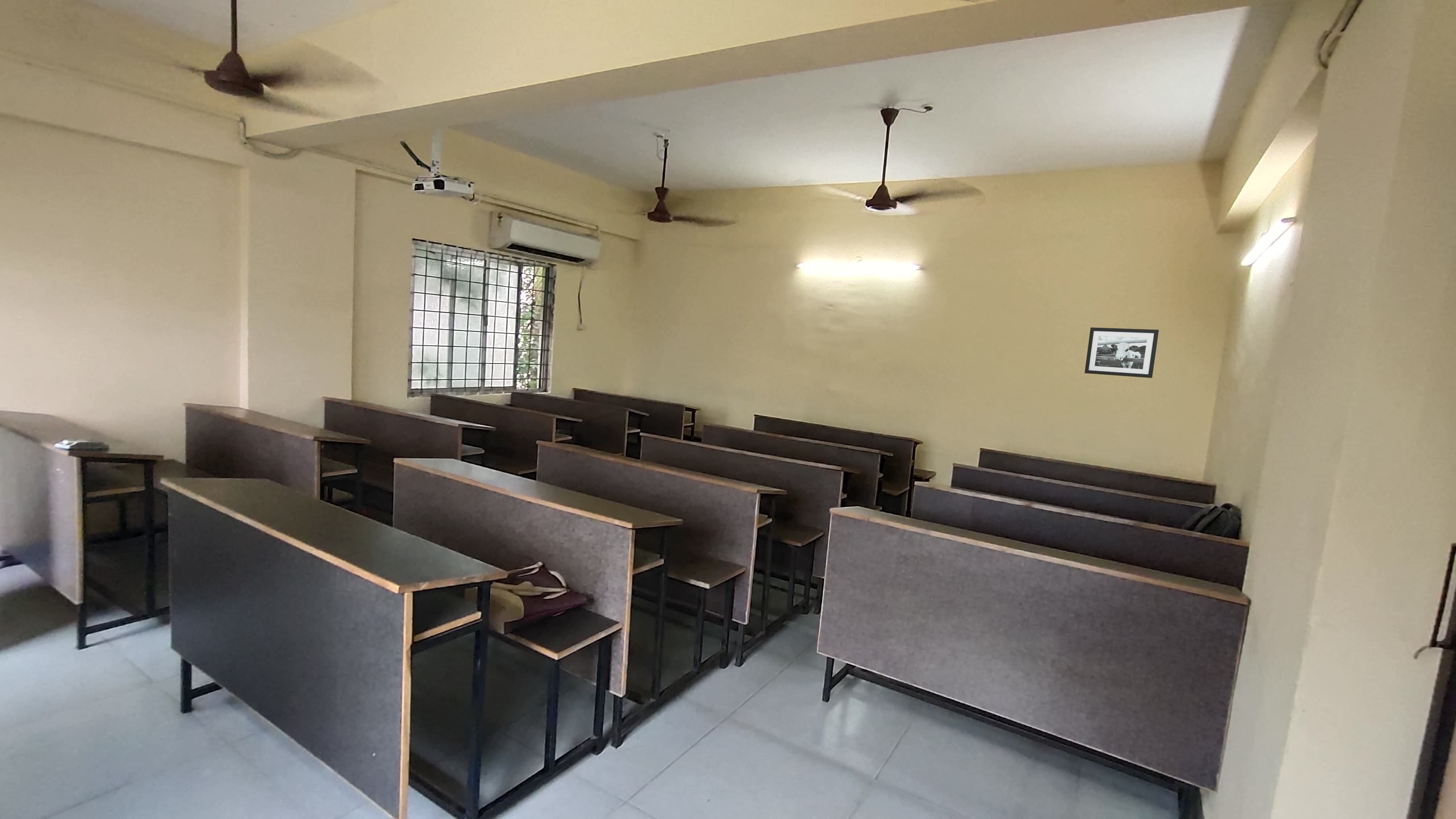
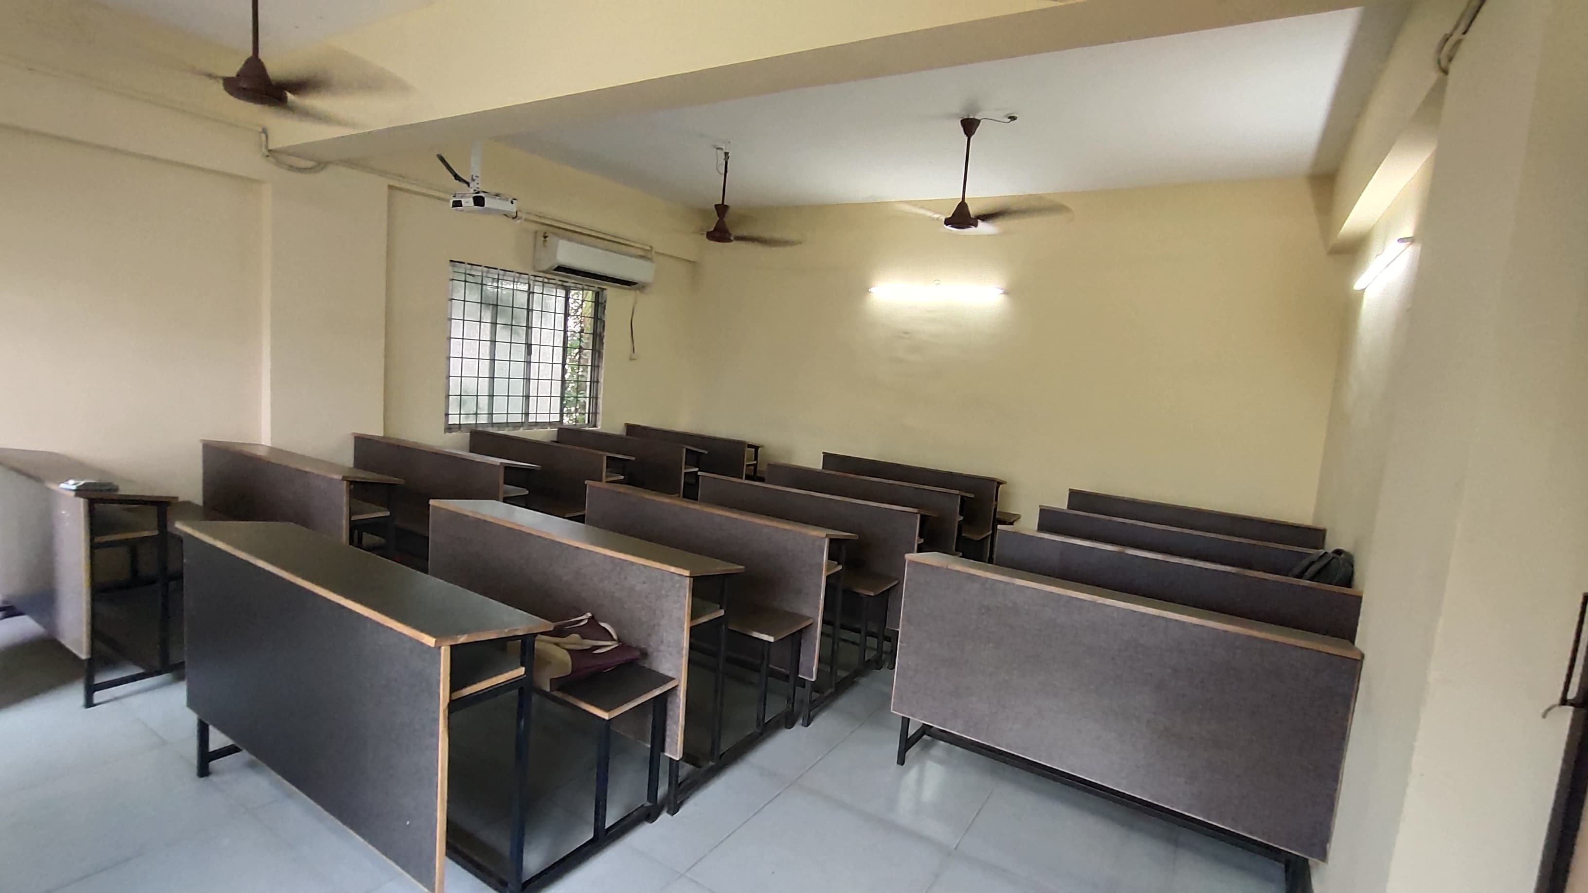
- picture frame (1121, 352)
